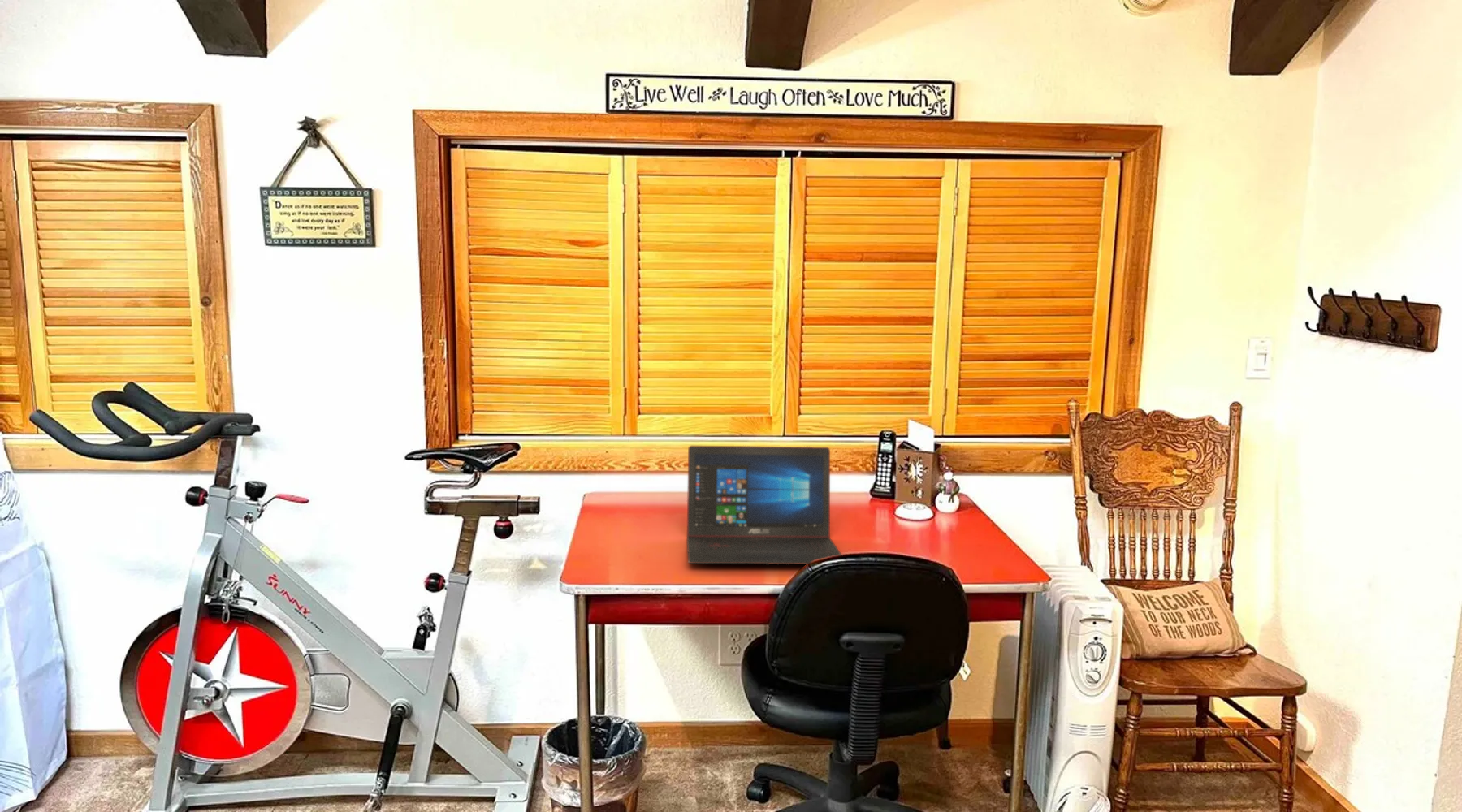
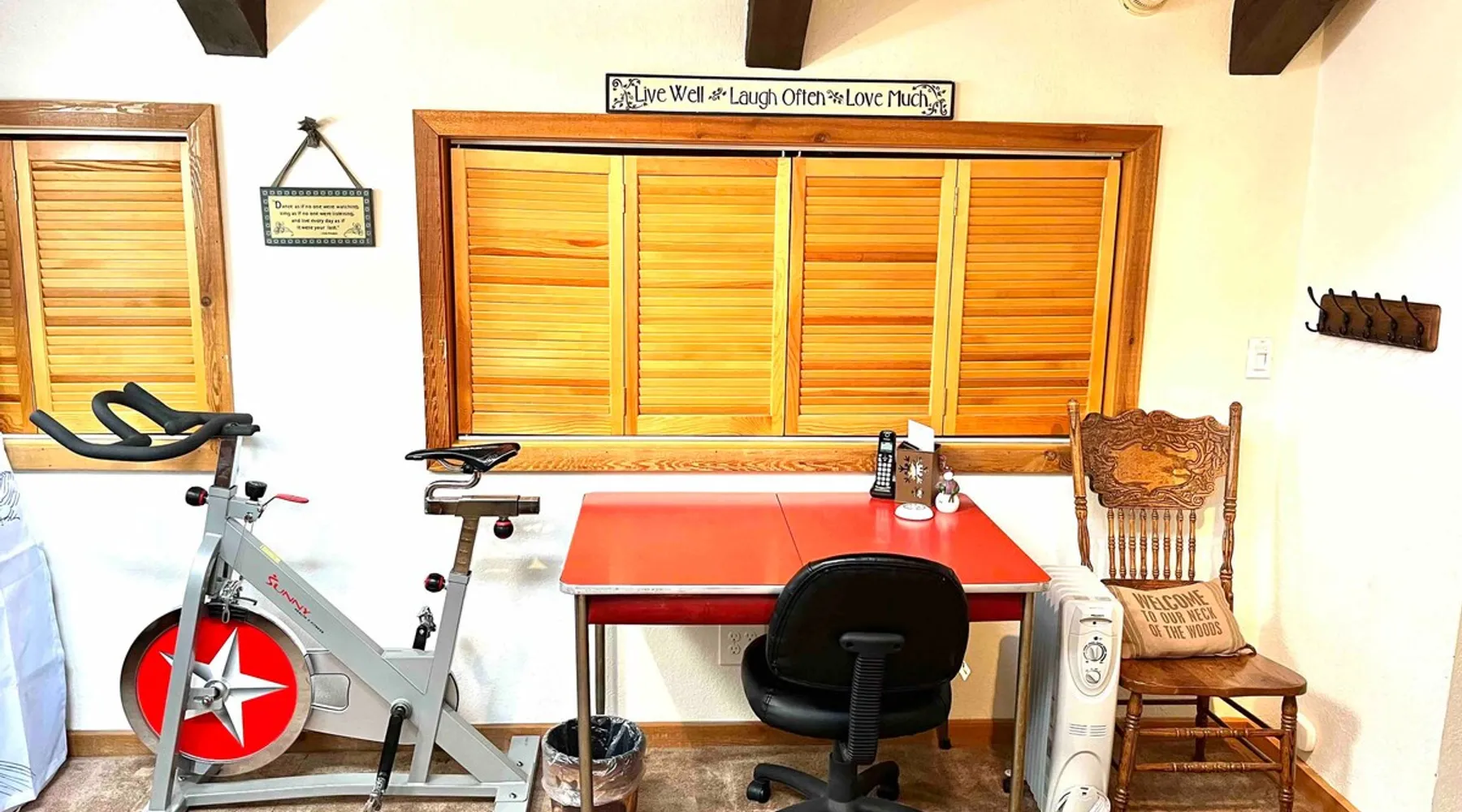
- laptop (763, 503)
